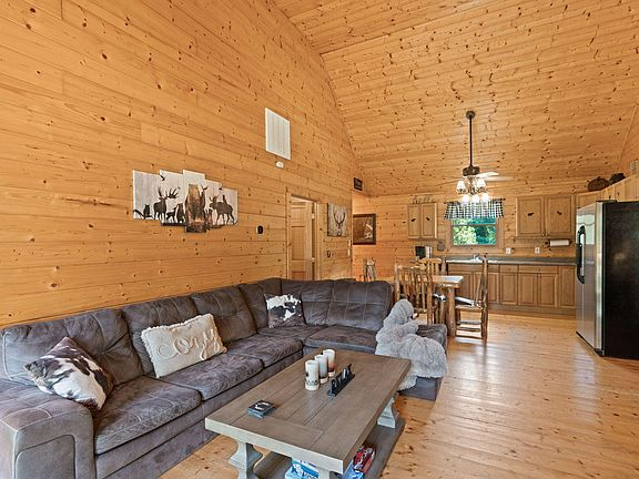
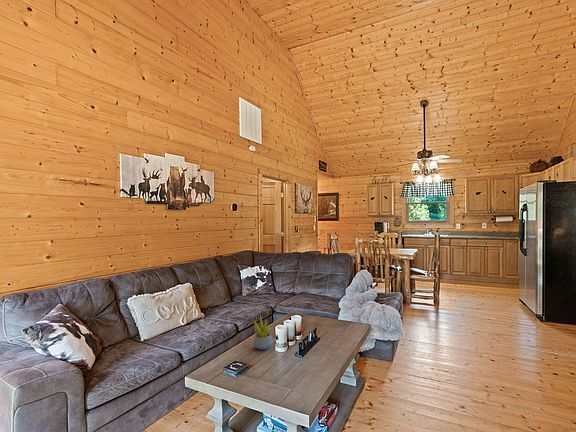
+ succulent plant (262, 332)
